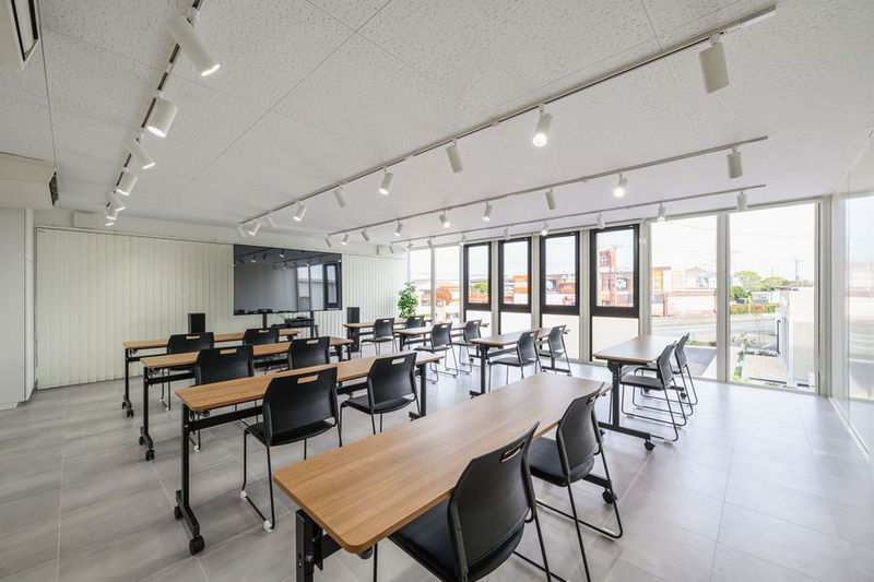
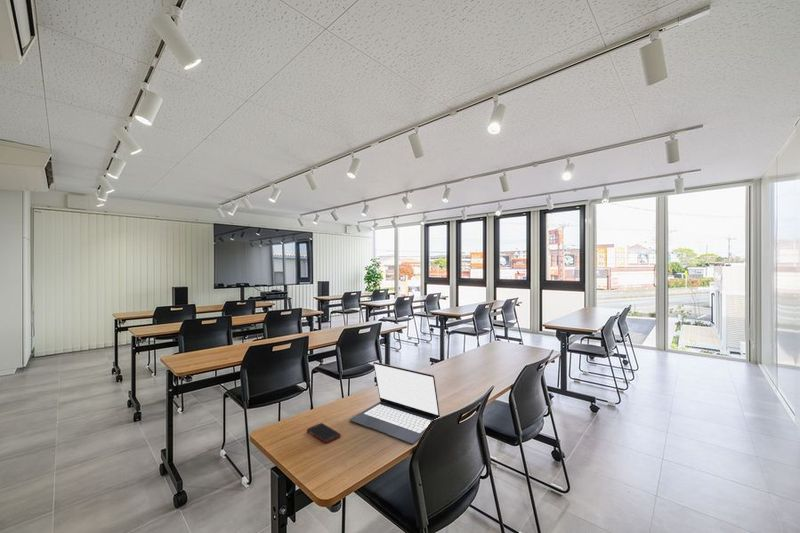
+ laptop (394, 396)
+ cell phone (323, 432)
